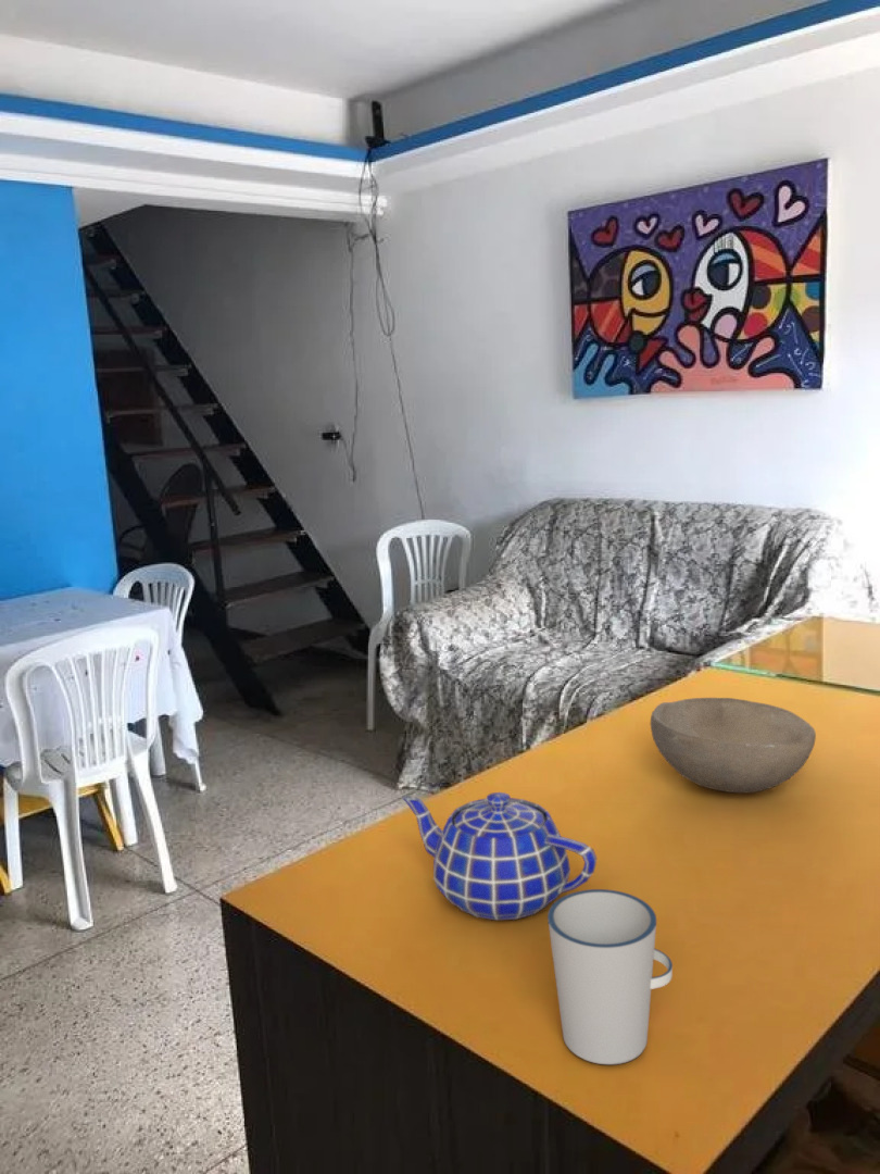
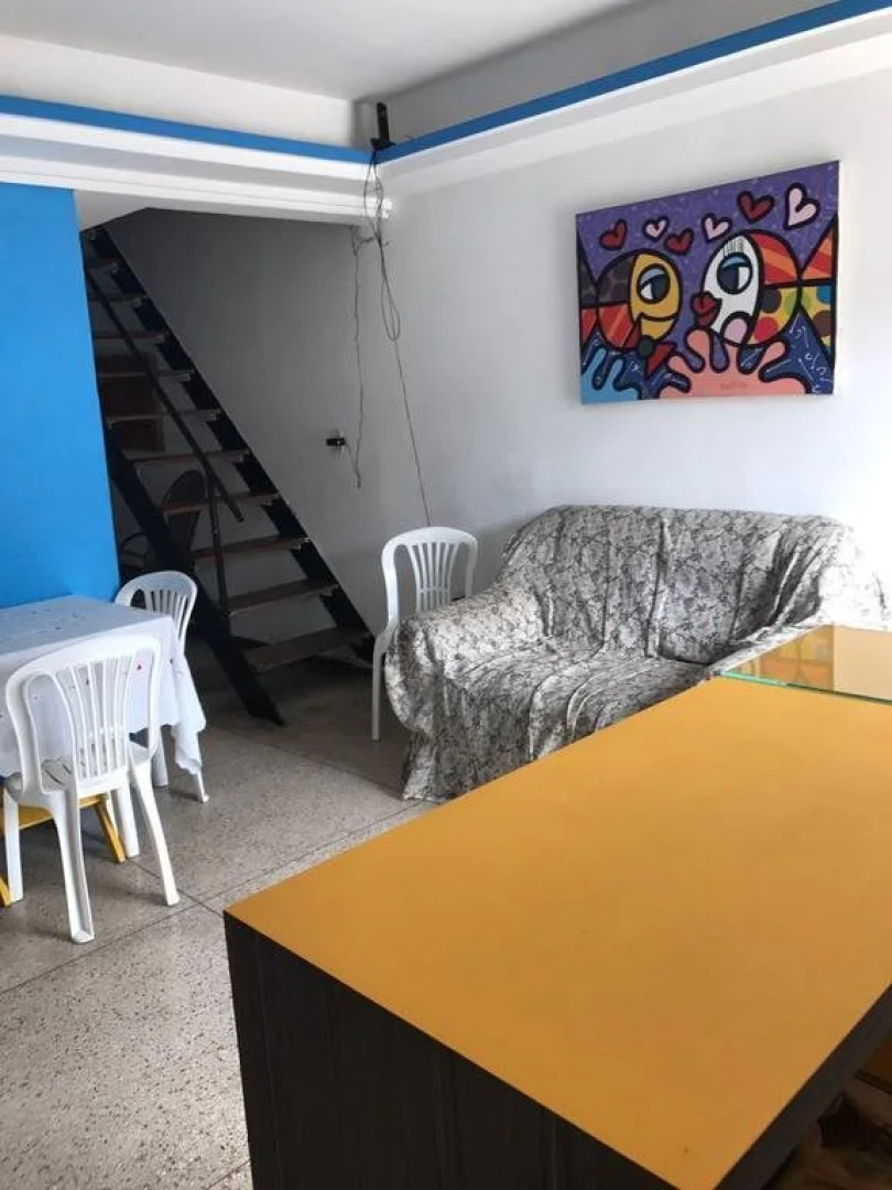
- cup (612, 977)
- bowl (730, 748)
- teapot (493, 845)
